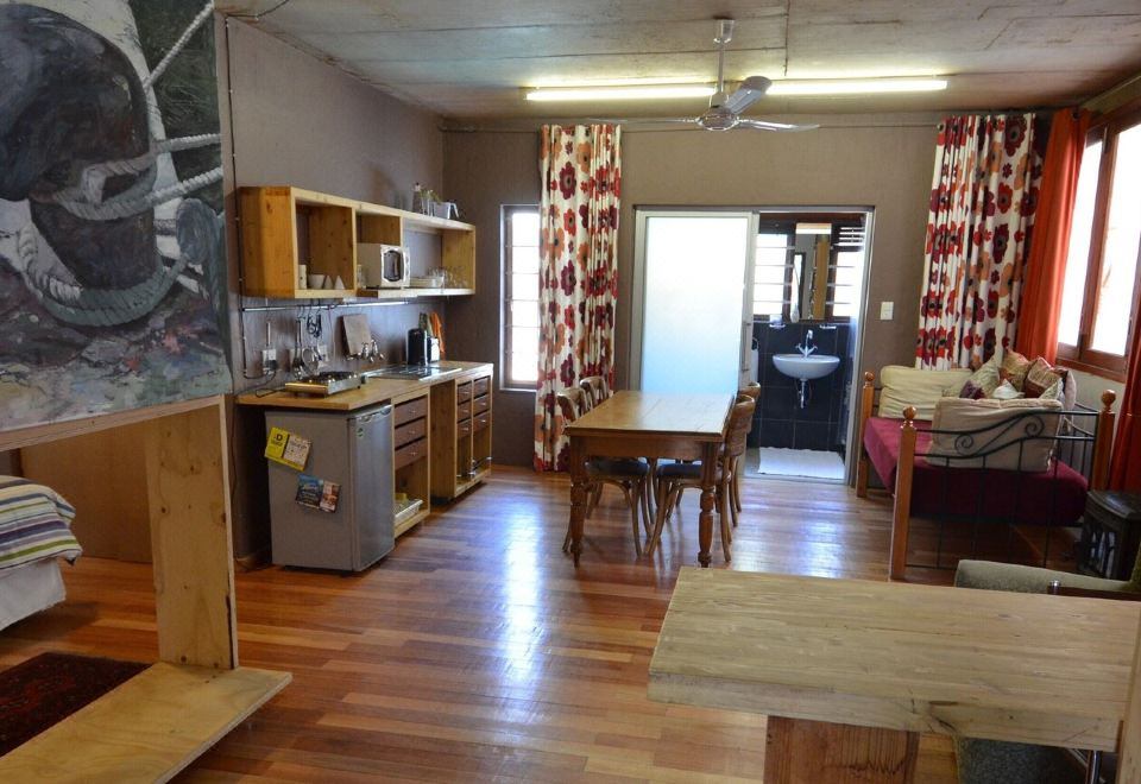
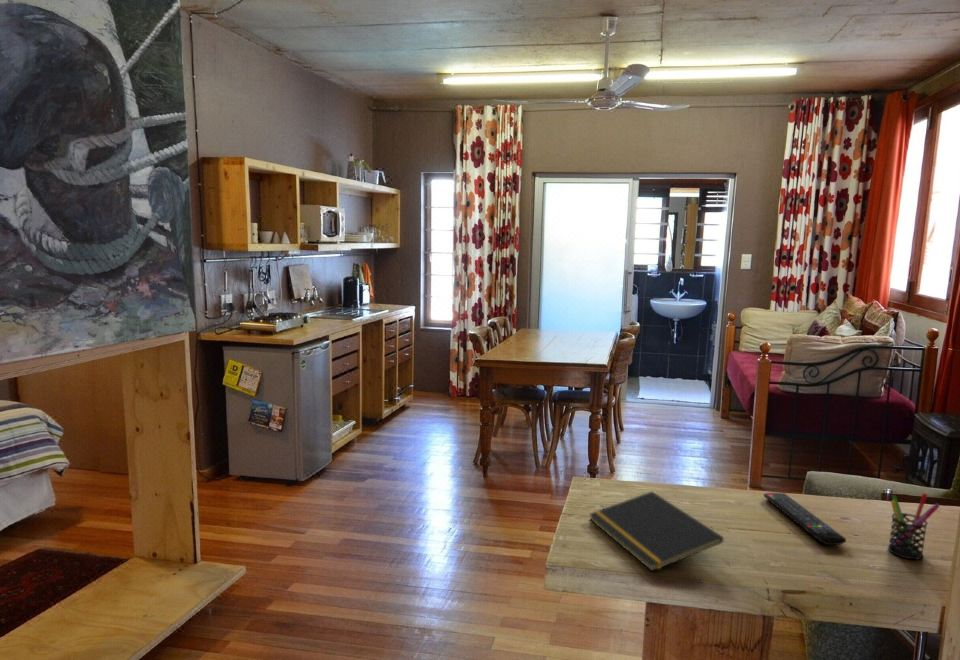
+ notepad (652, 527)
+ remote control (800, 516)
+ pen holder (907, 521)
